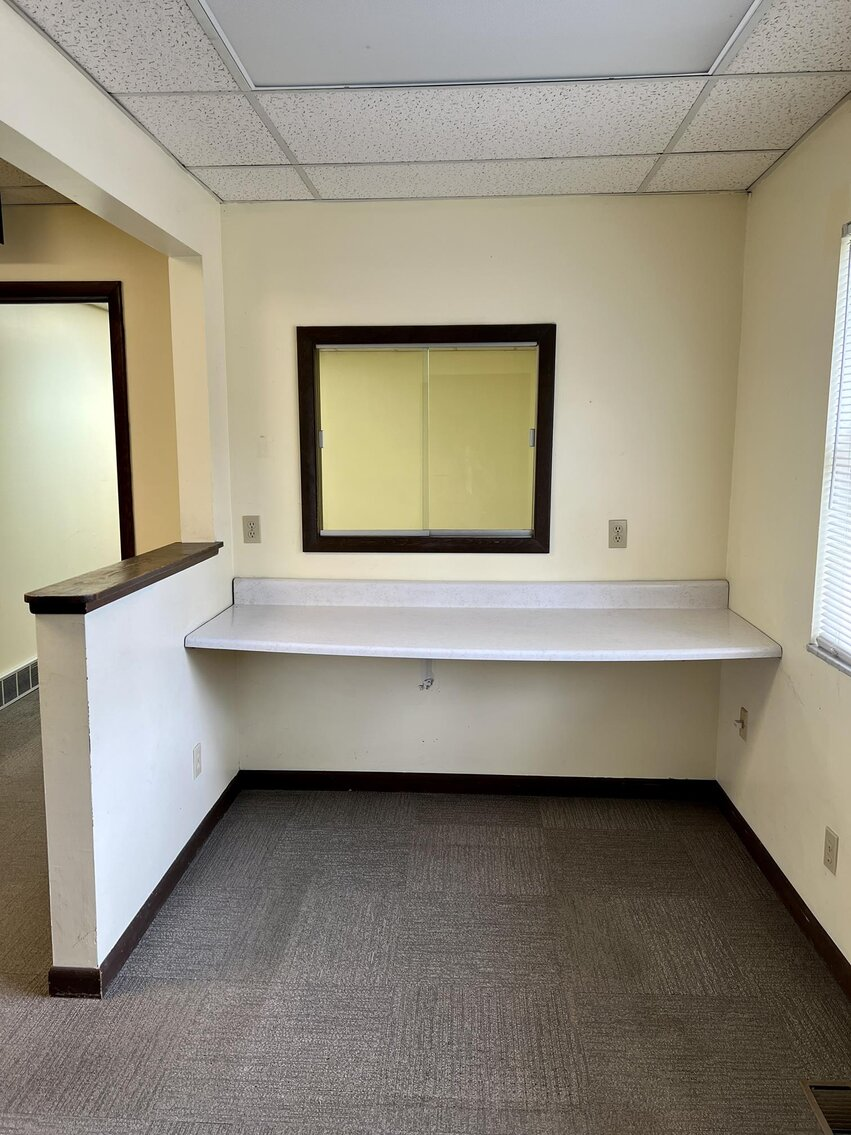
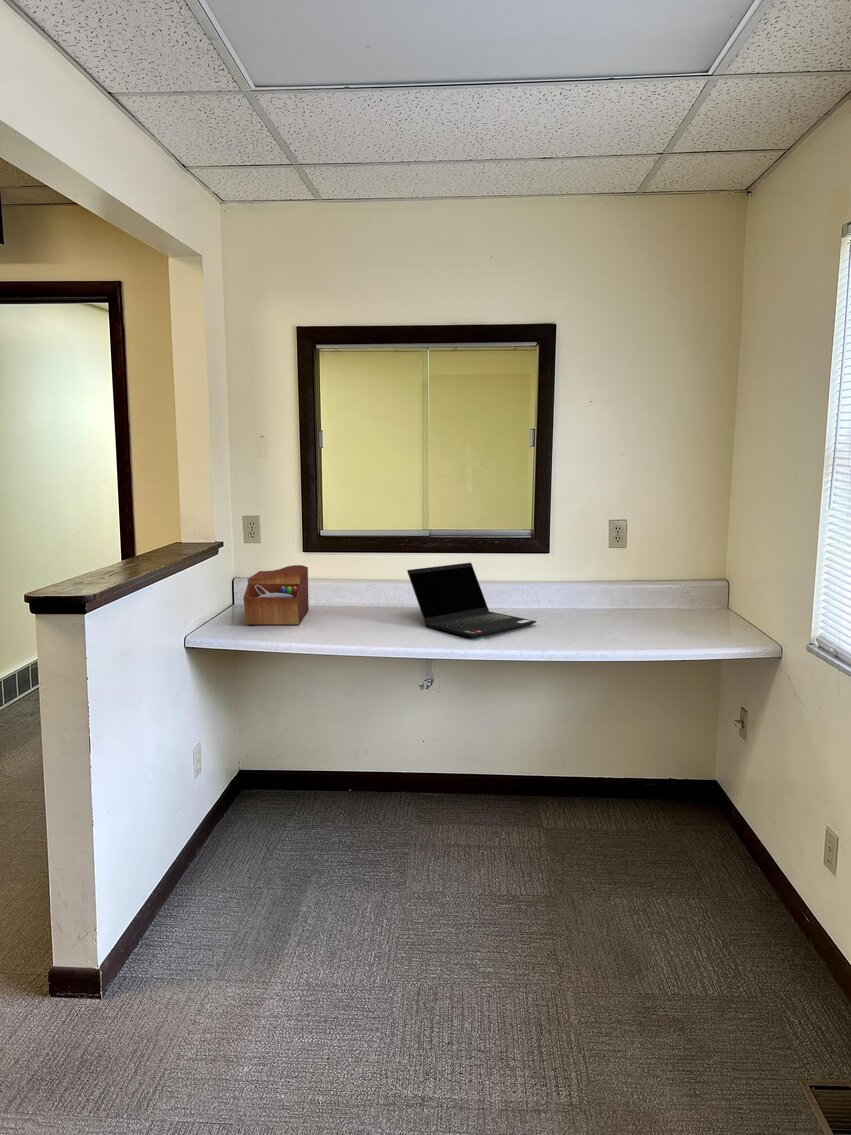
+ laptop computer (471, 597)
+ sewing box (275, 594)
